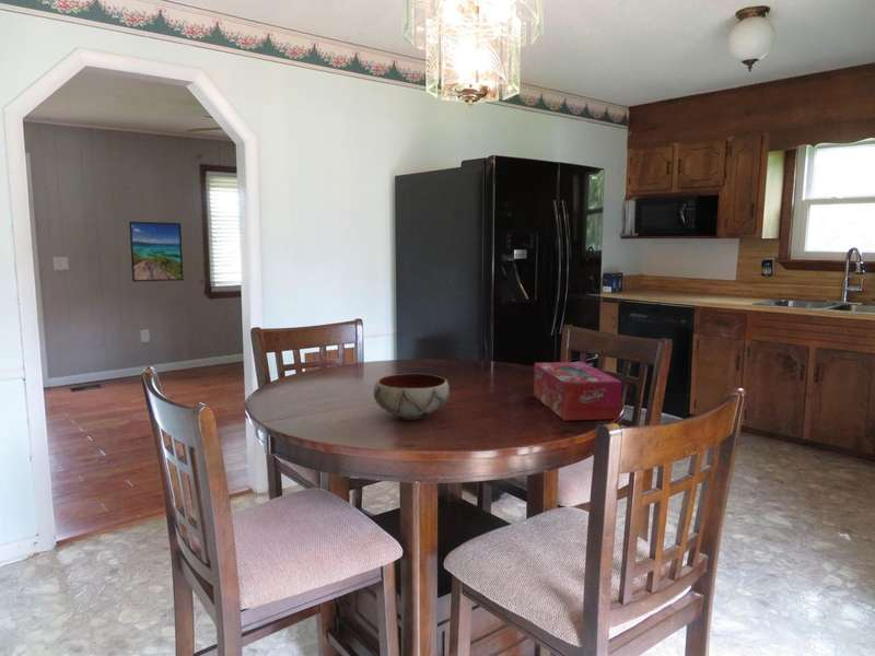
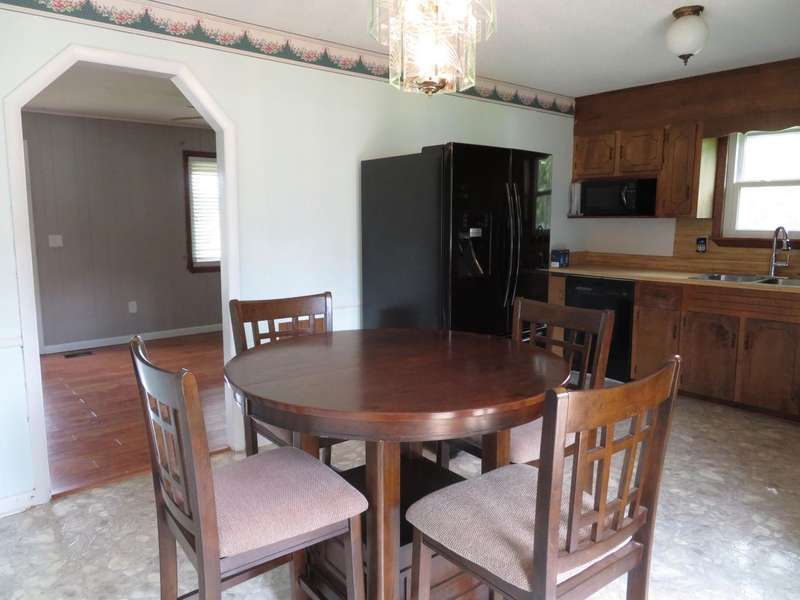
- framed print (156, 251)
- bowl (411, 398)
- tissue box (574, 388)
